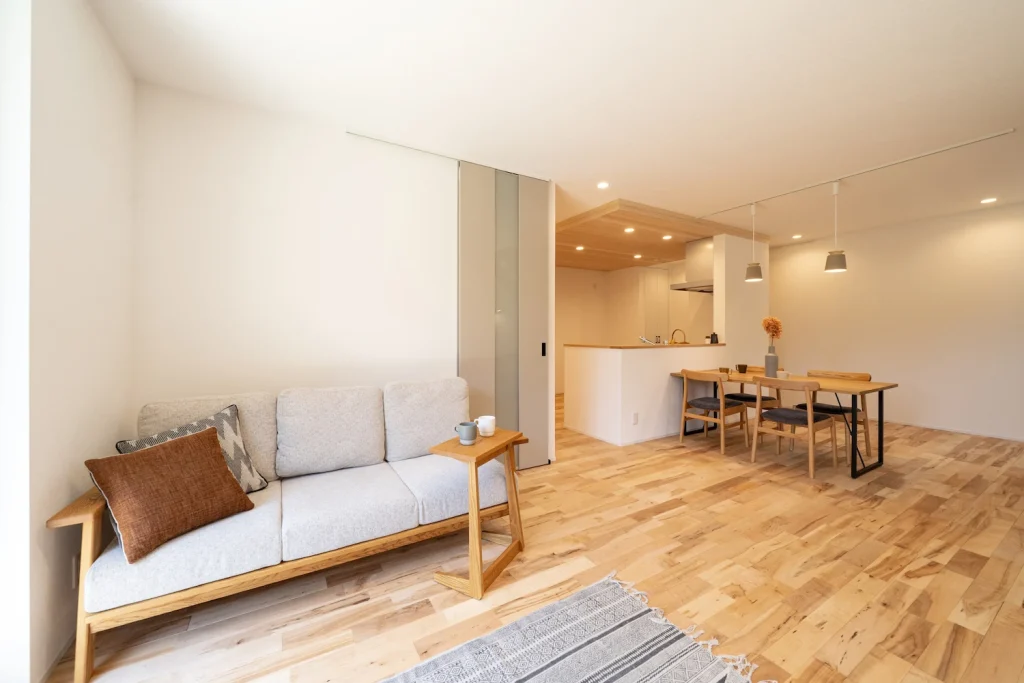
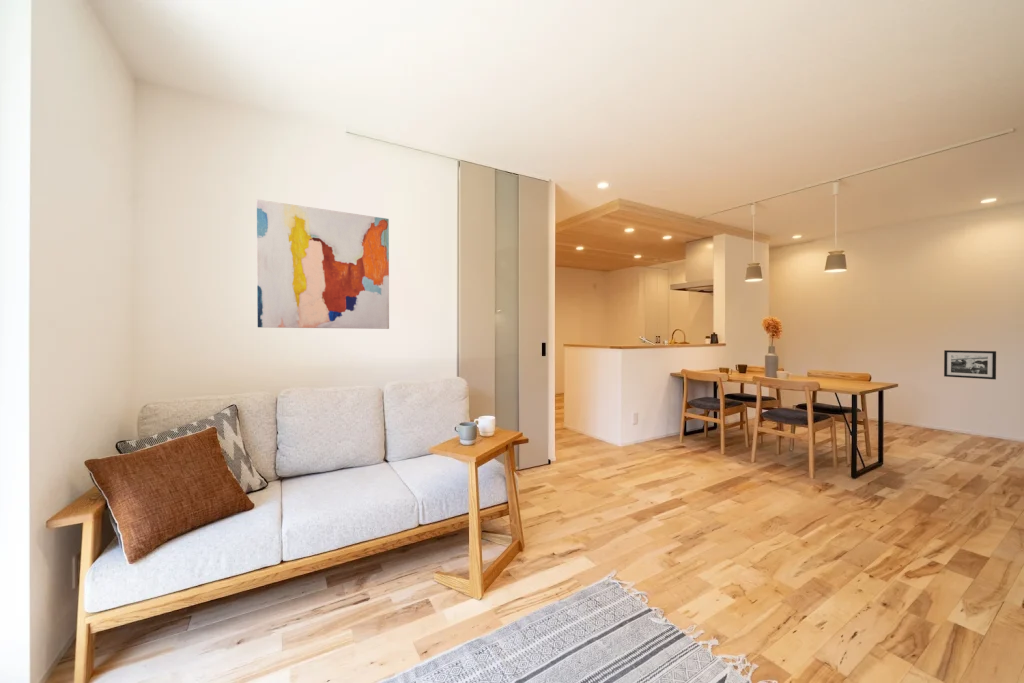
+ picture frame (969, 364)
+ wall art (327, 269)
